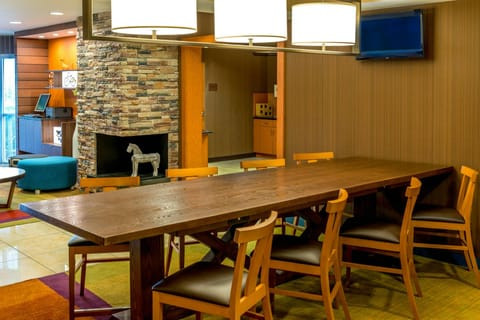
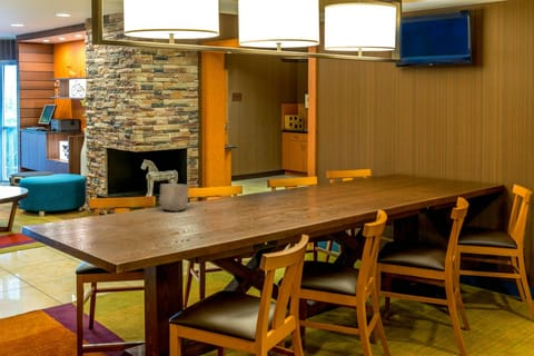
+ bowl (174, 197)
